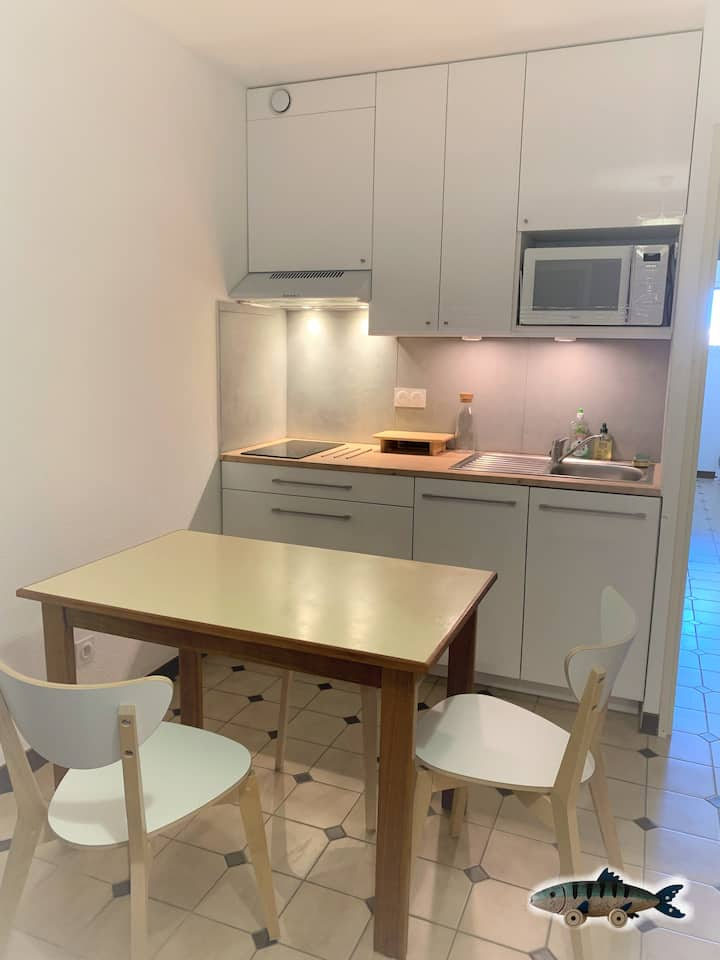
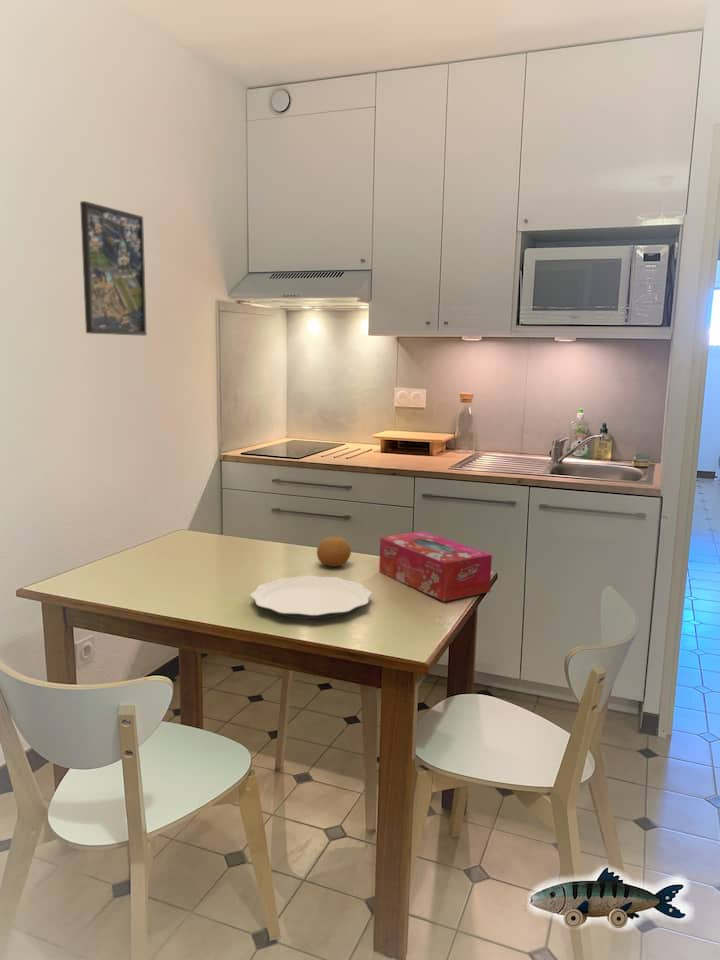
+ plate (311, 598)
+ tissue box (433, 563)
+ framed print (115, 272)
+ fruit (333, 551)
